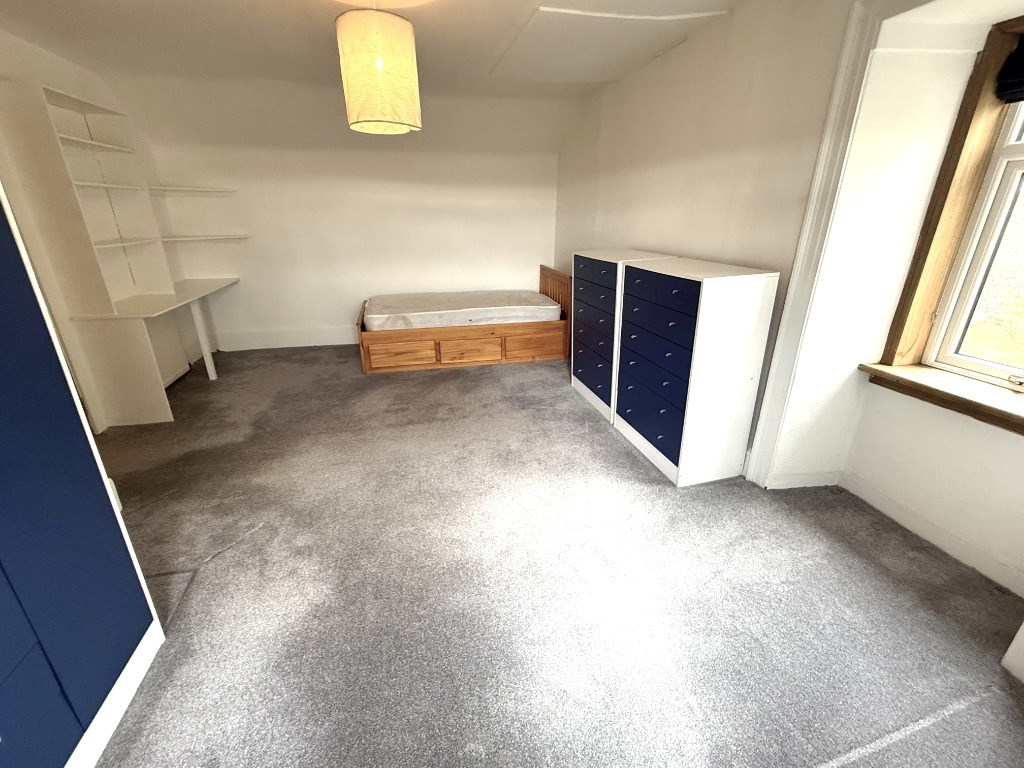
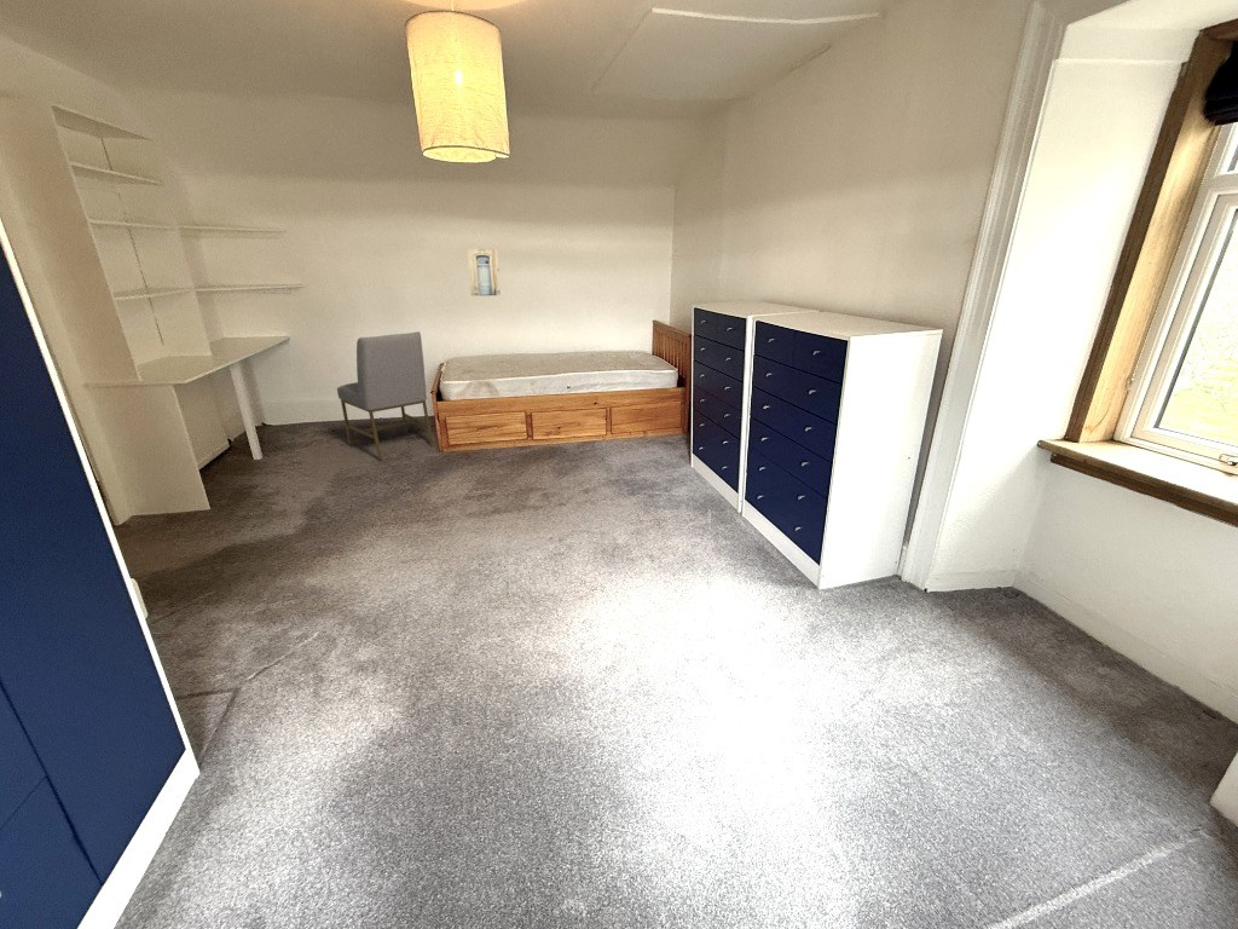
+ chair (384, 390)
+ wall art (484, 272)
